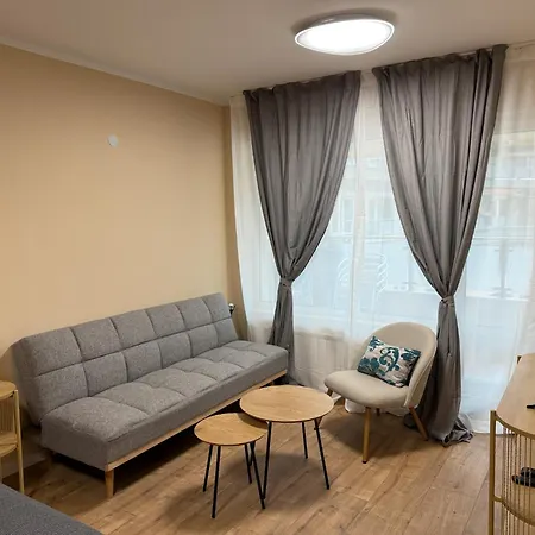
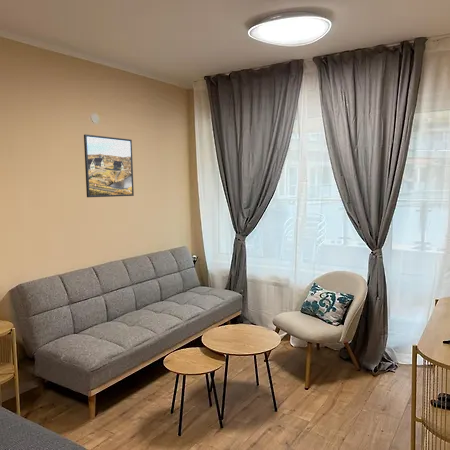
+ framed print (110, 167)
